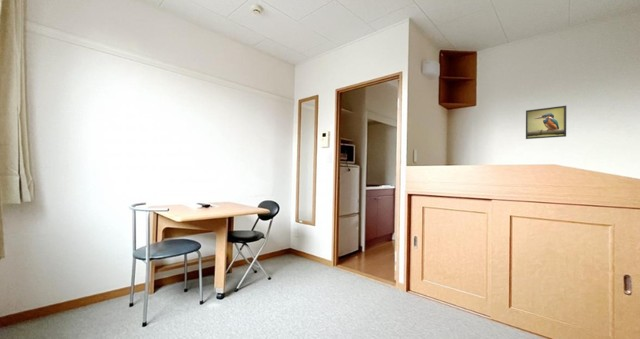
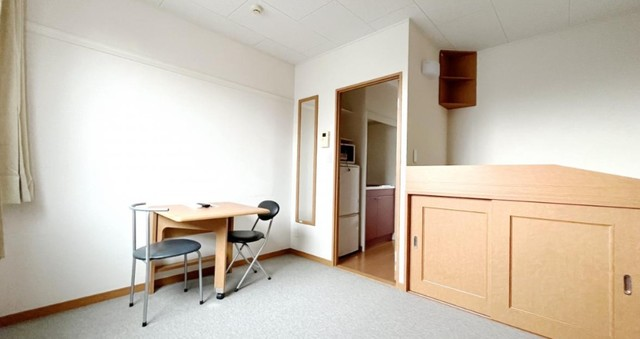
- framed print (545, 123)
